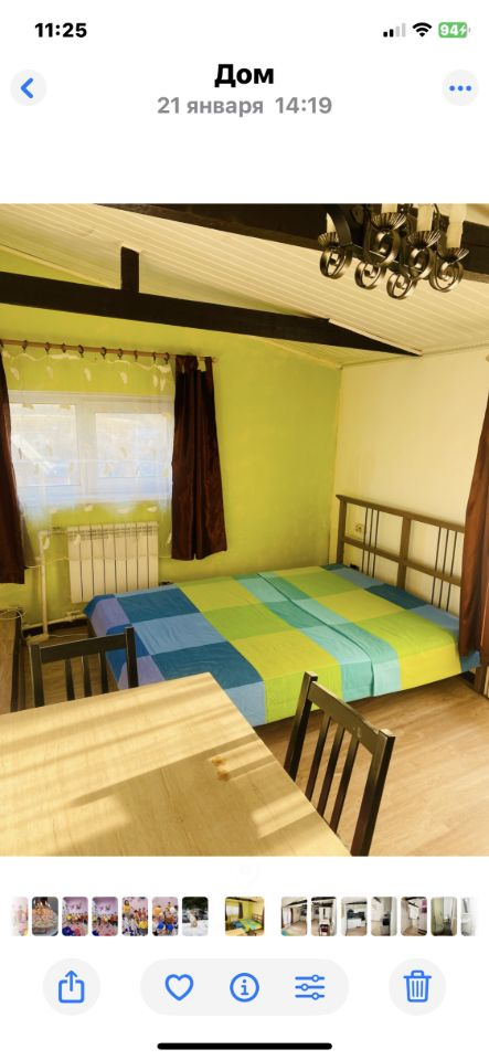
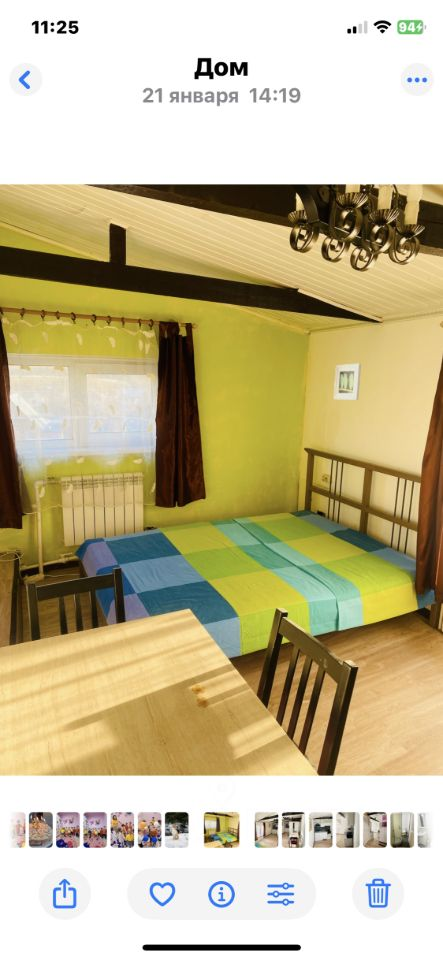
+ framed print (346, 382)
